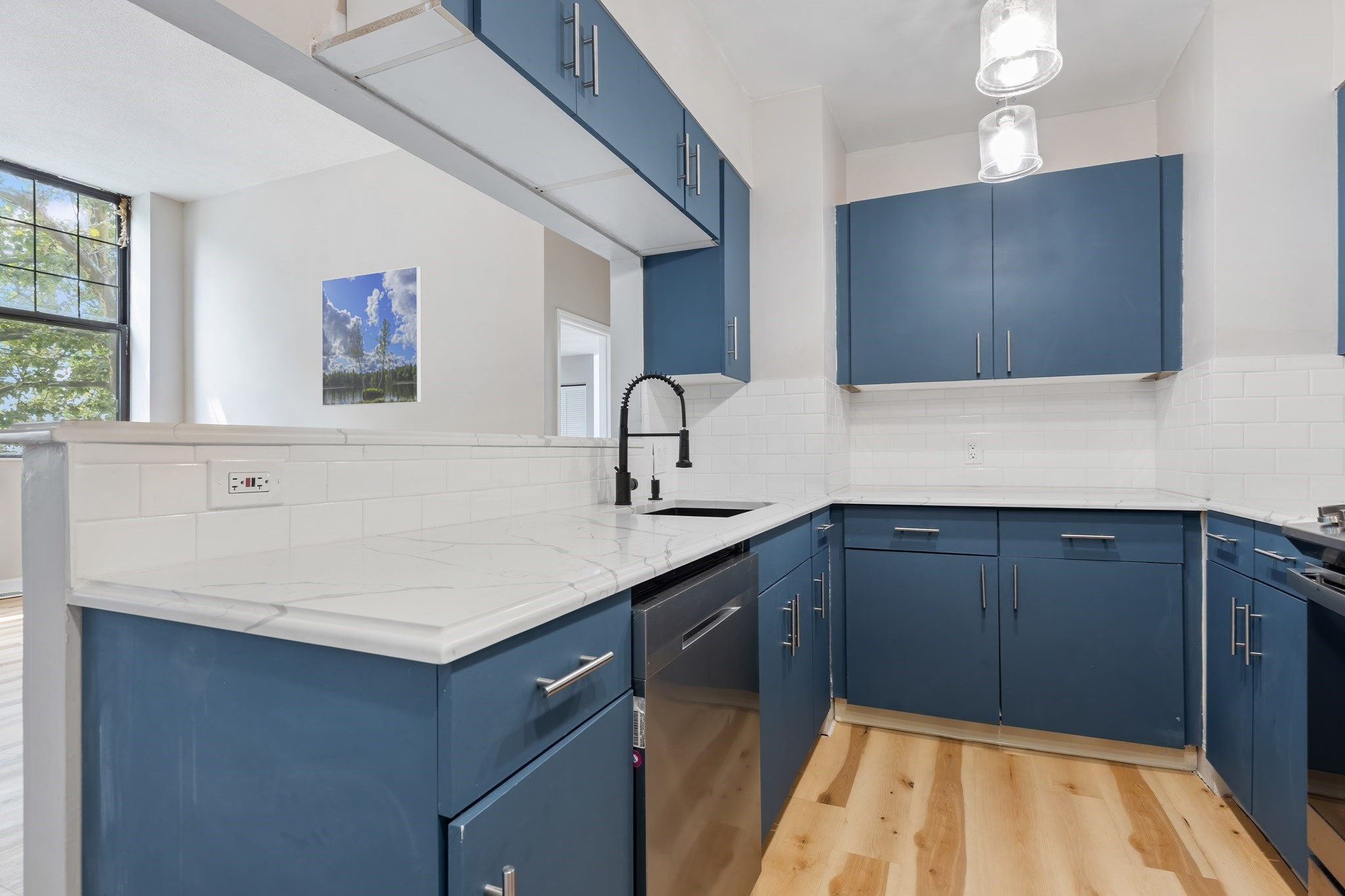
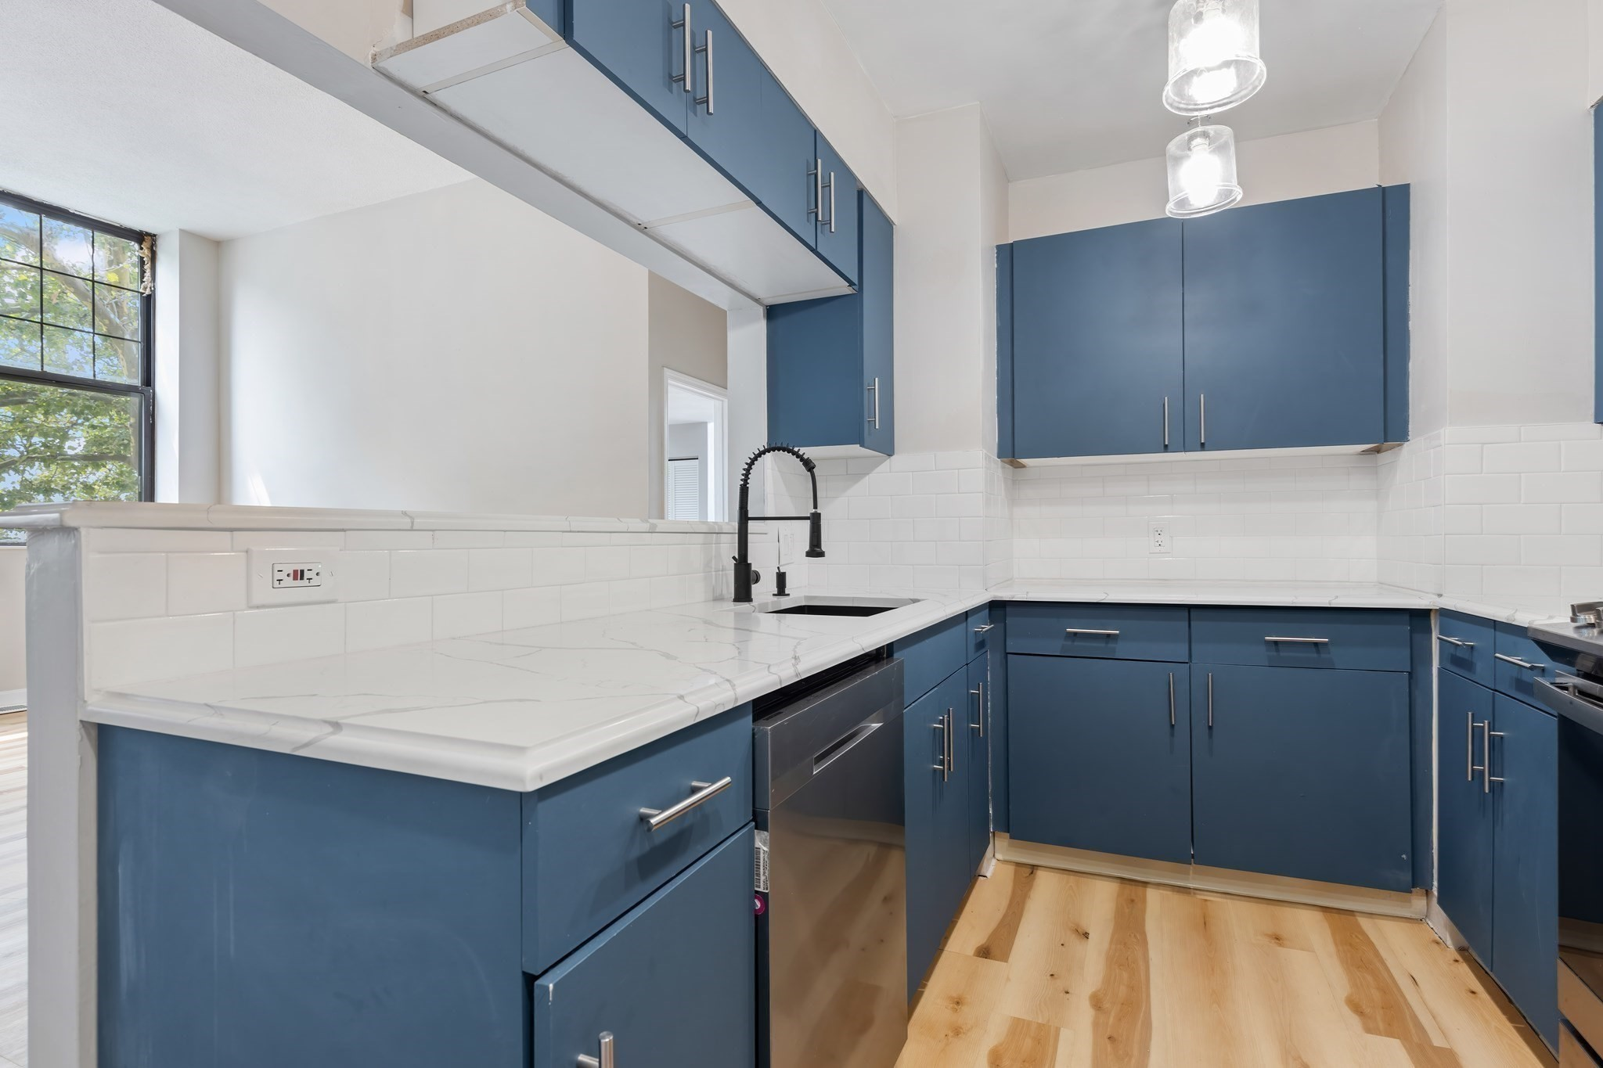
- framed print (370, 339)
